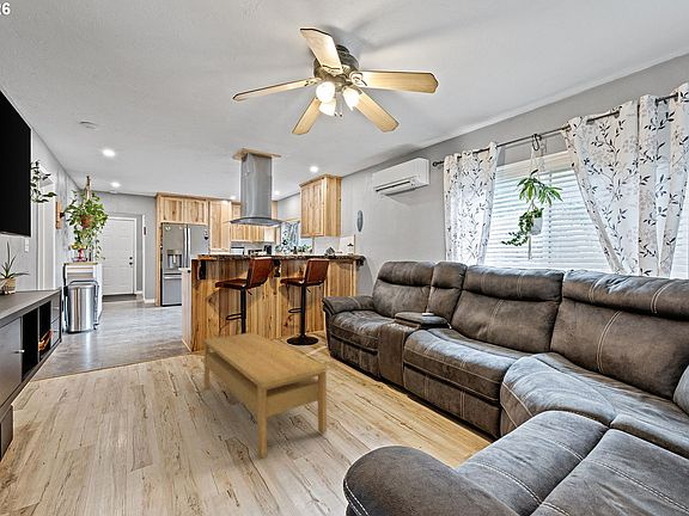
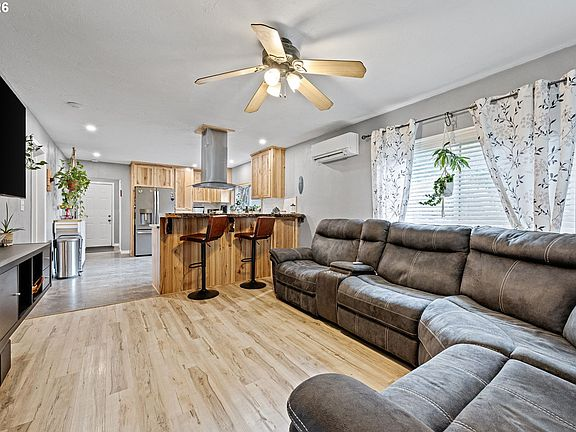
- coffee table (256, 379)
